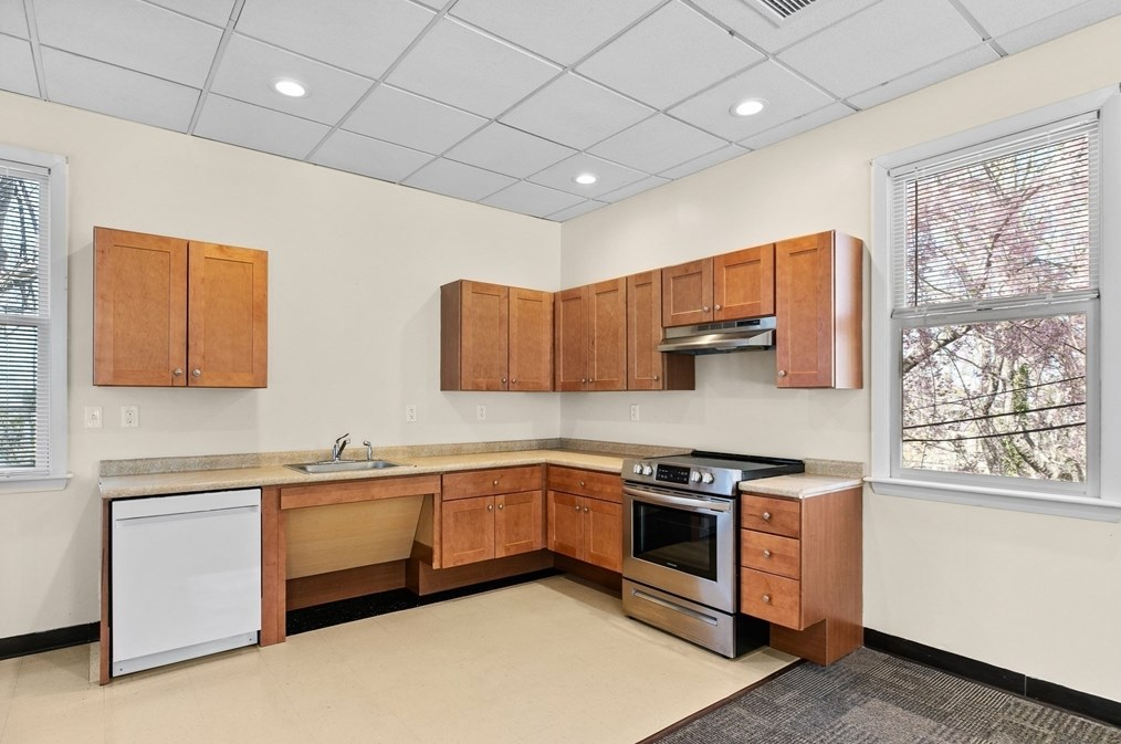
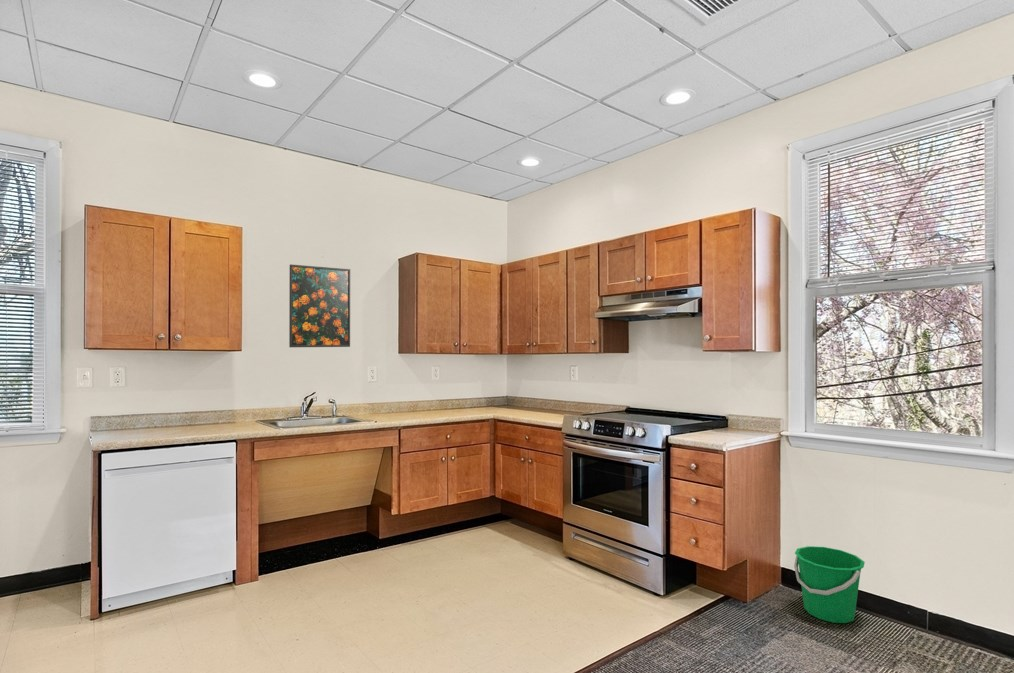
+ bucket (828, 585)
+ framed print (320, 307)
